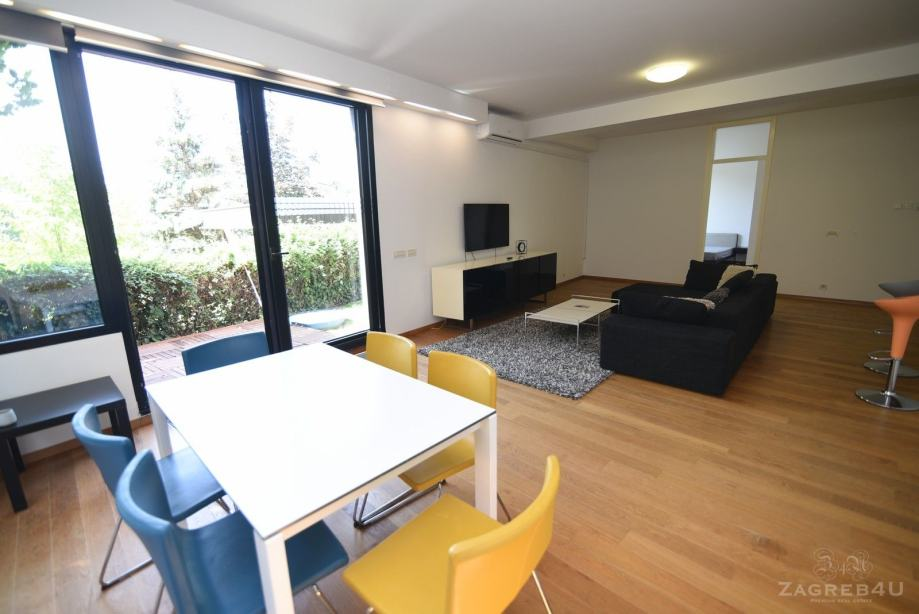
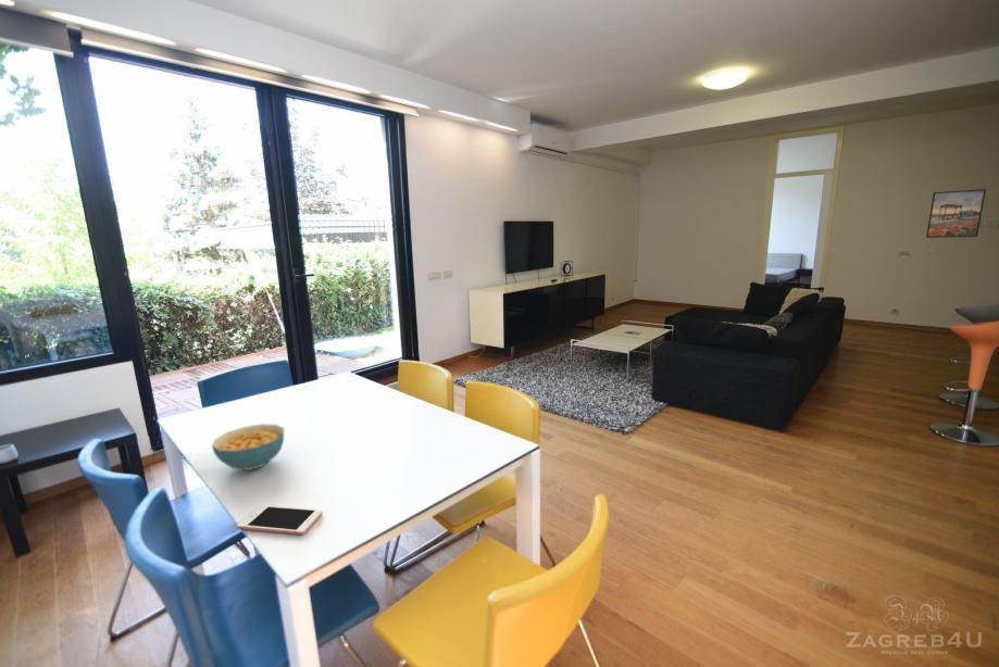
+ cell phone (280, 519)
+ cereal bowl (251, 451)
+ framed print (954, 214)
